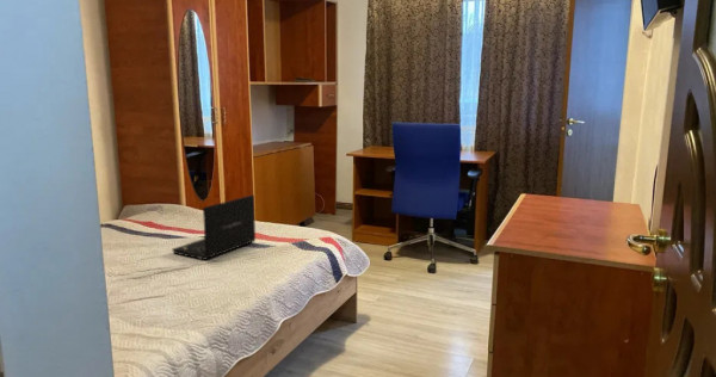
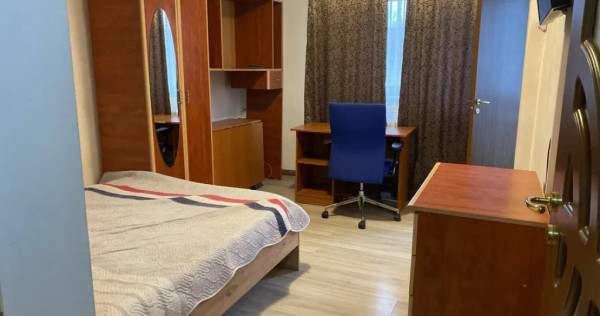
- laptop (214, 223)
